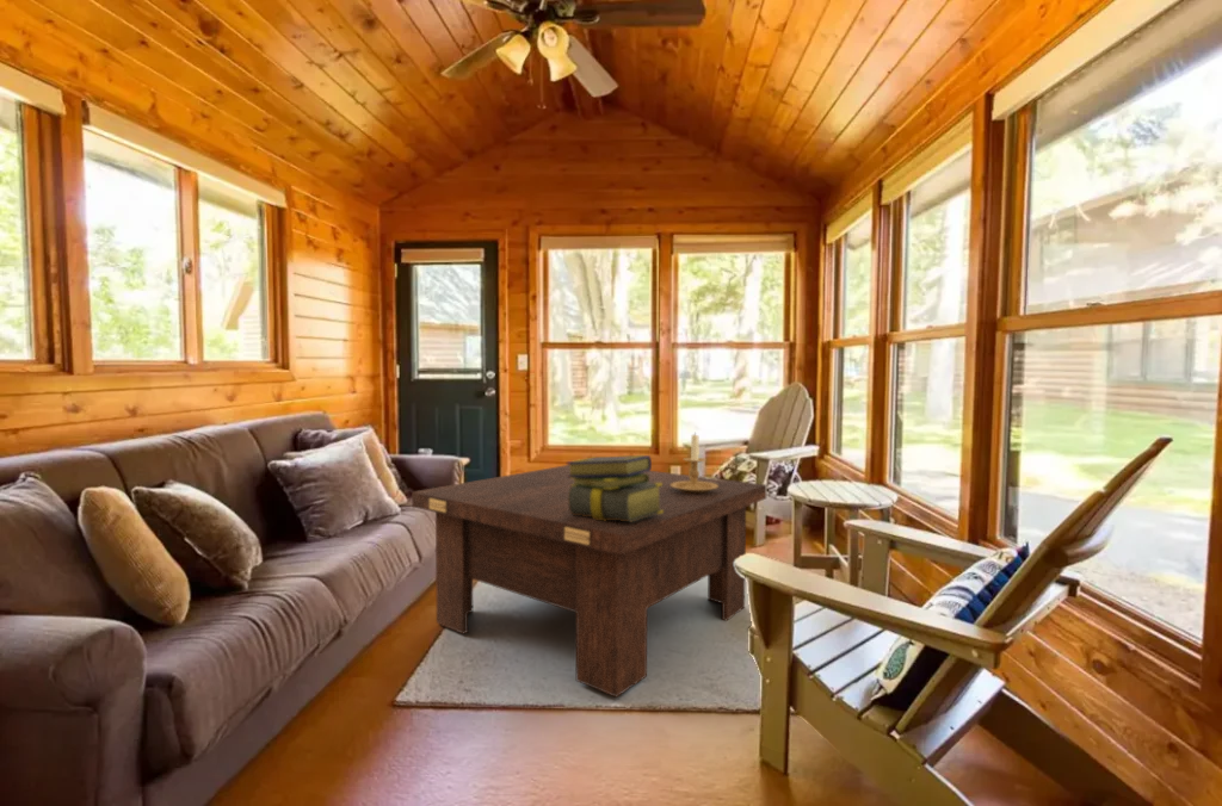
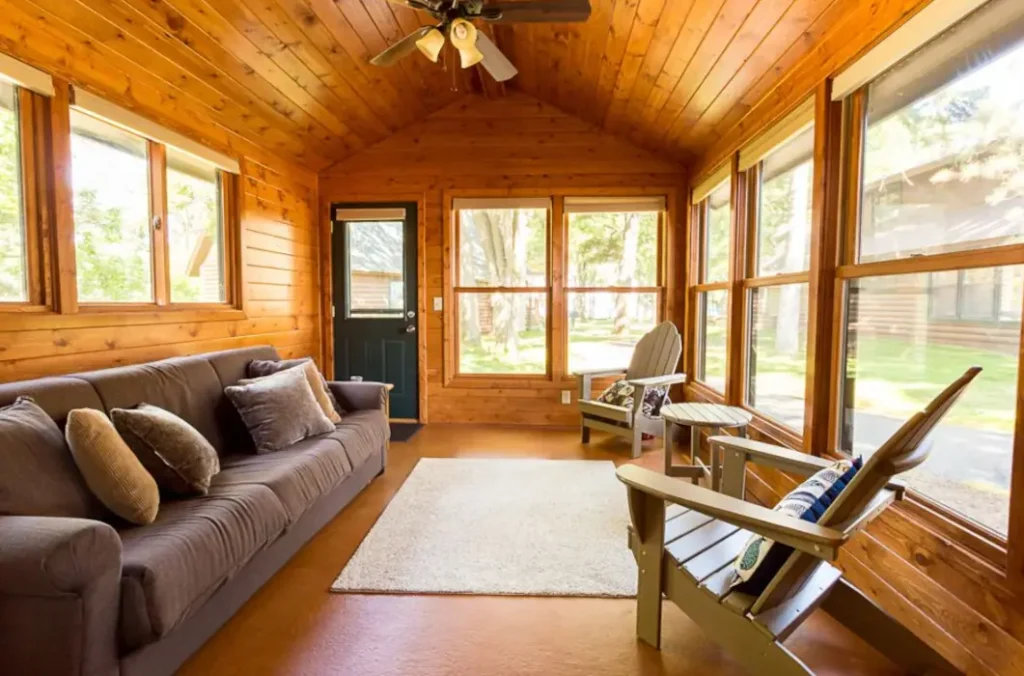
- coffee table (594, 552)
- candle holder (695, 460)
- stack of books (611, 484)
